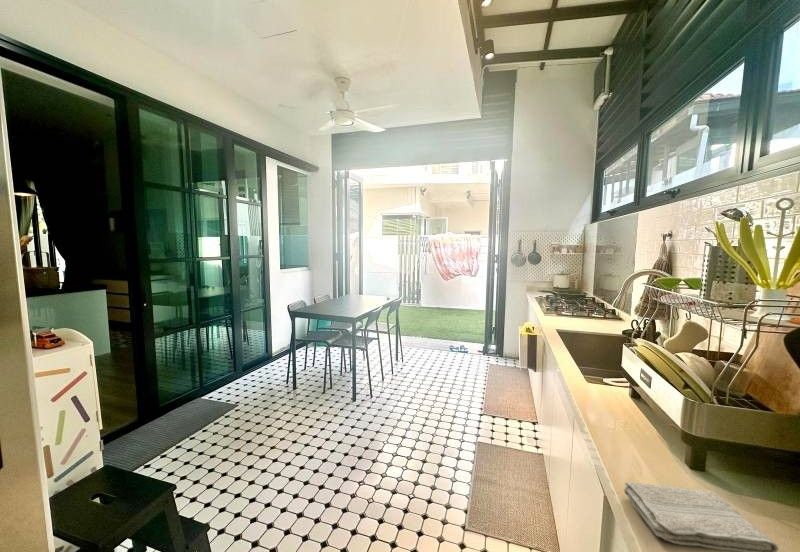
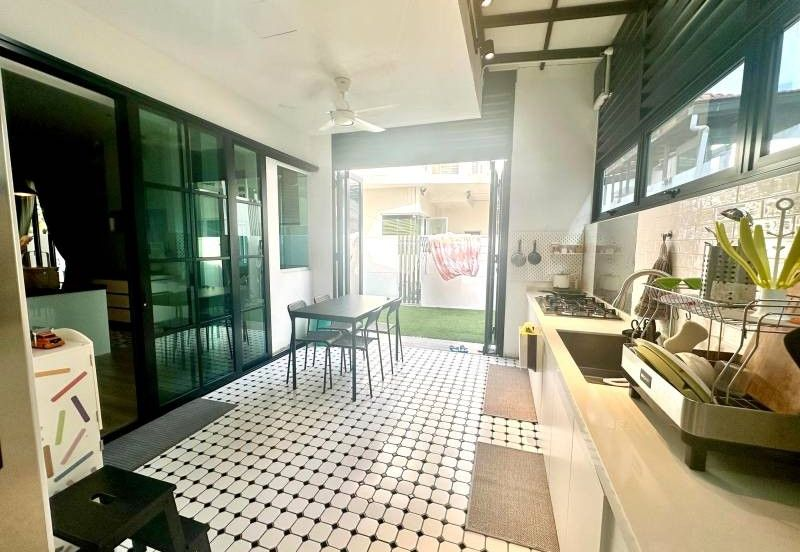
- washcloth (690, 513)
